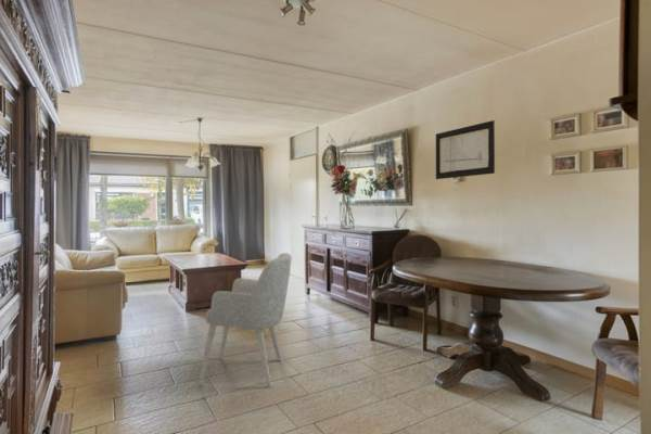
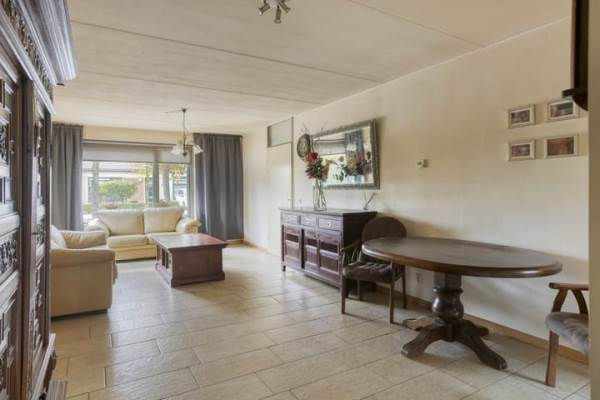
- wall art (462, 152)
- armchair (242, 312)
